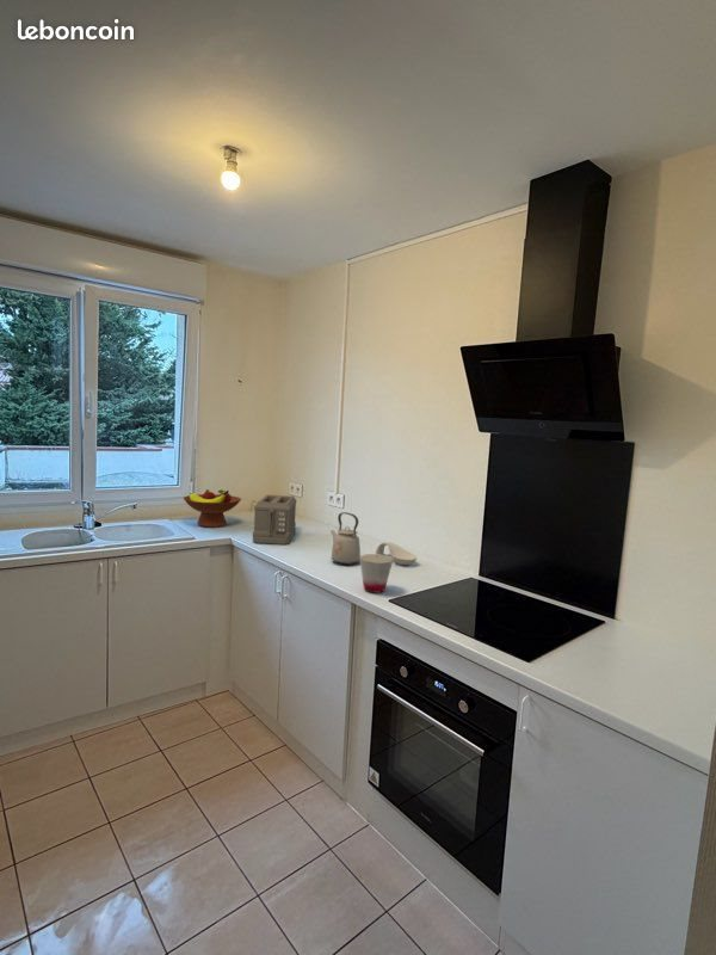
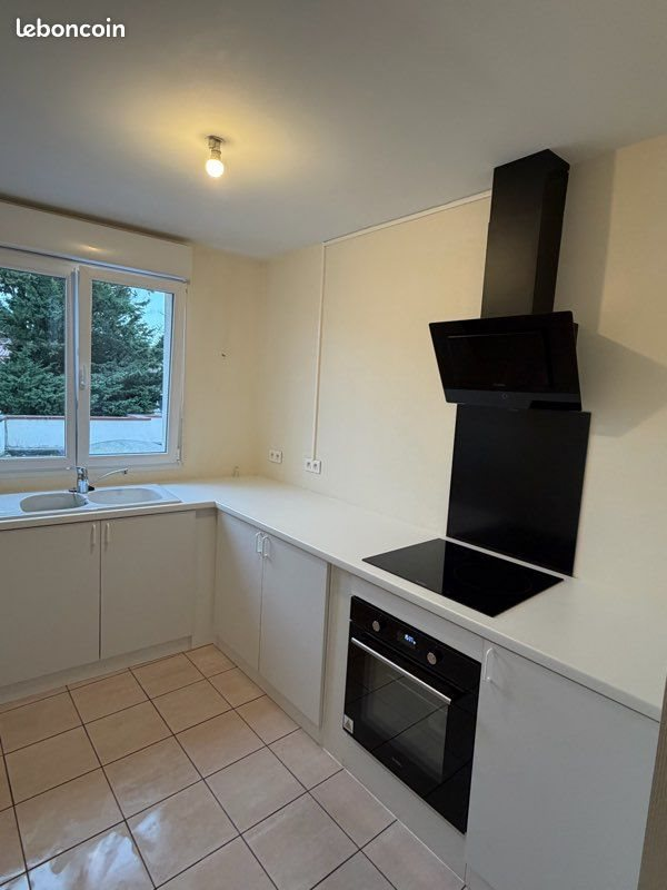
- kettle (342, 536)
- fruit bowl (212, 506)
- cup (375, 573)
- toaster (276, 517)
- spoon rest (395, 553)
